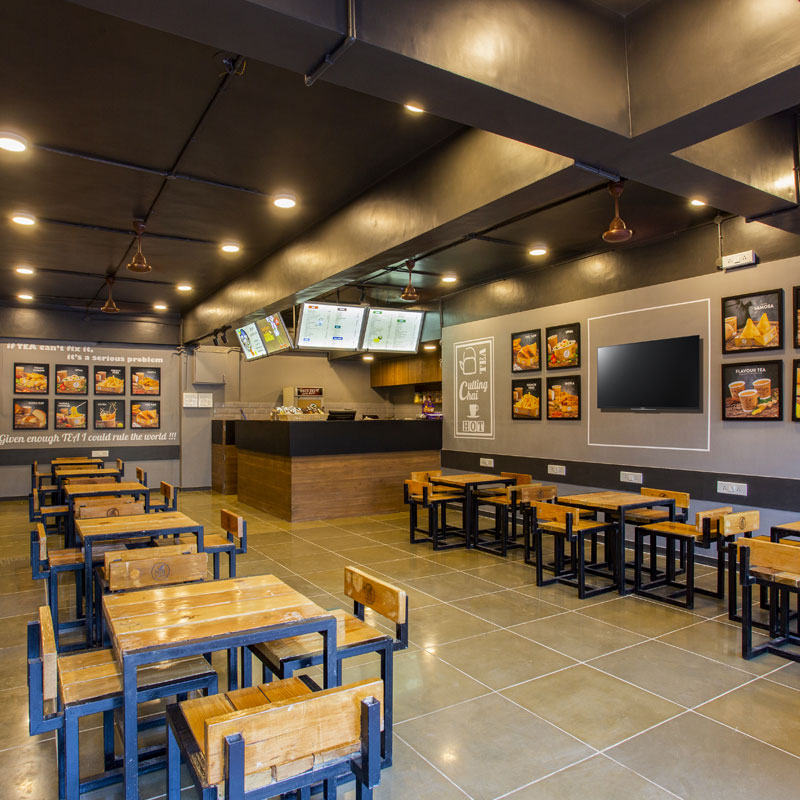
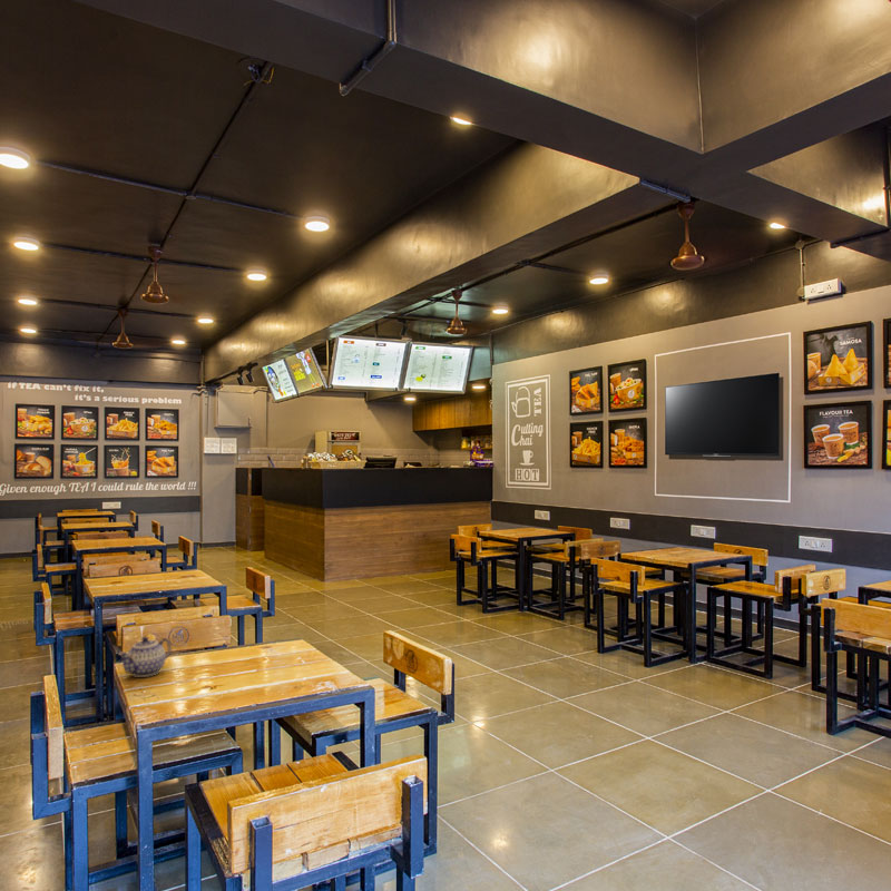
+ teapot (145, 655)
